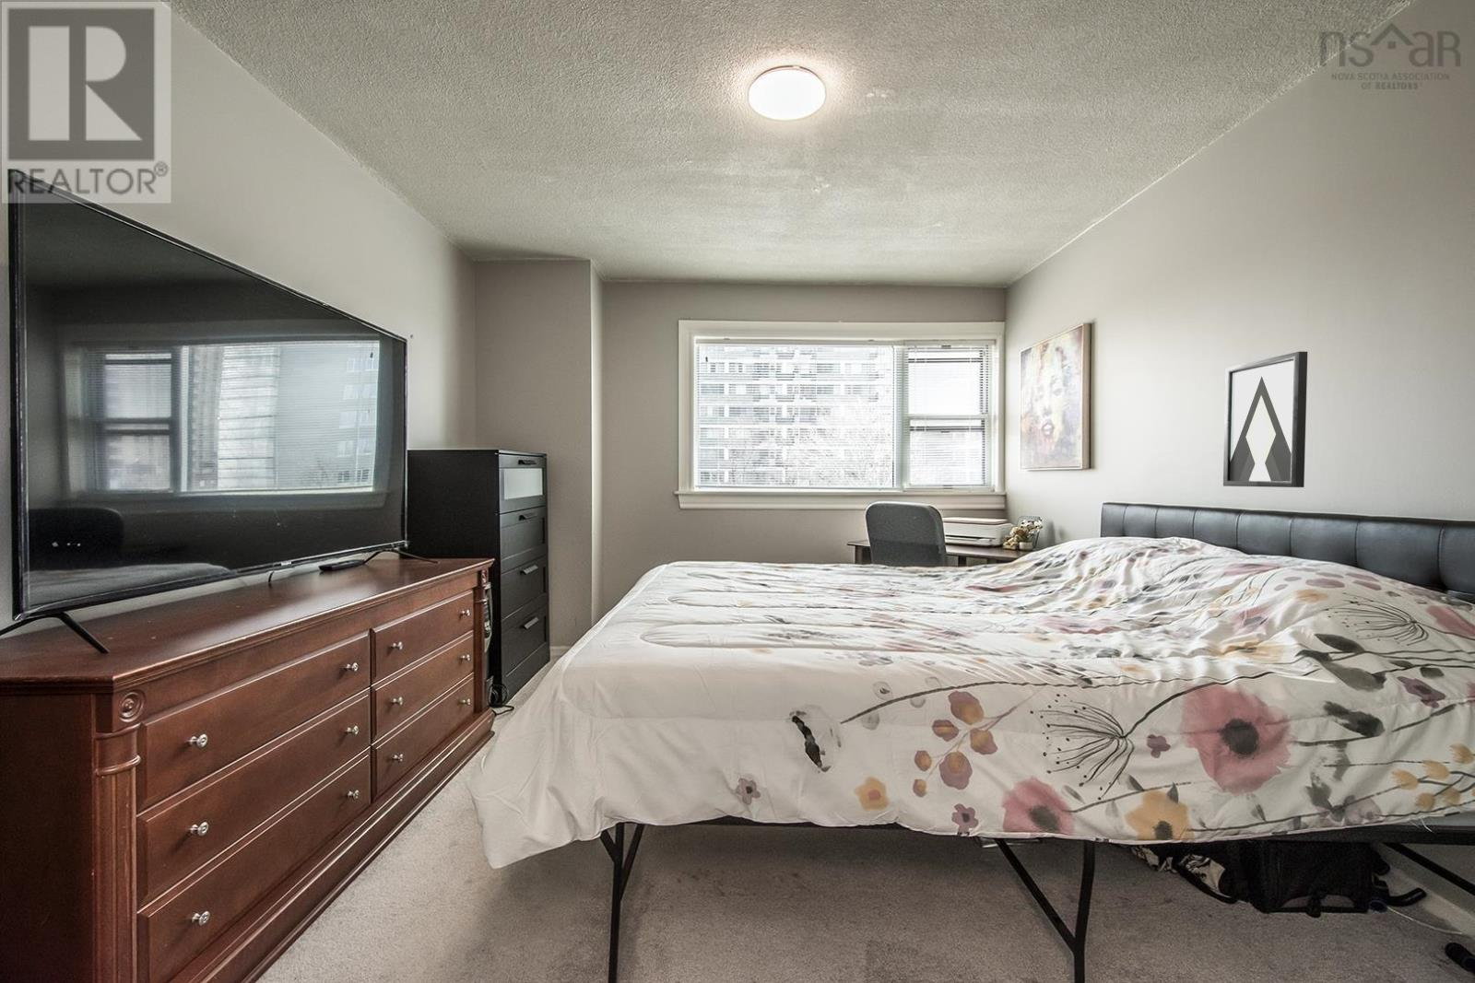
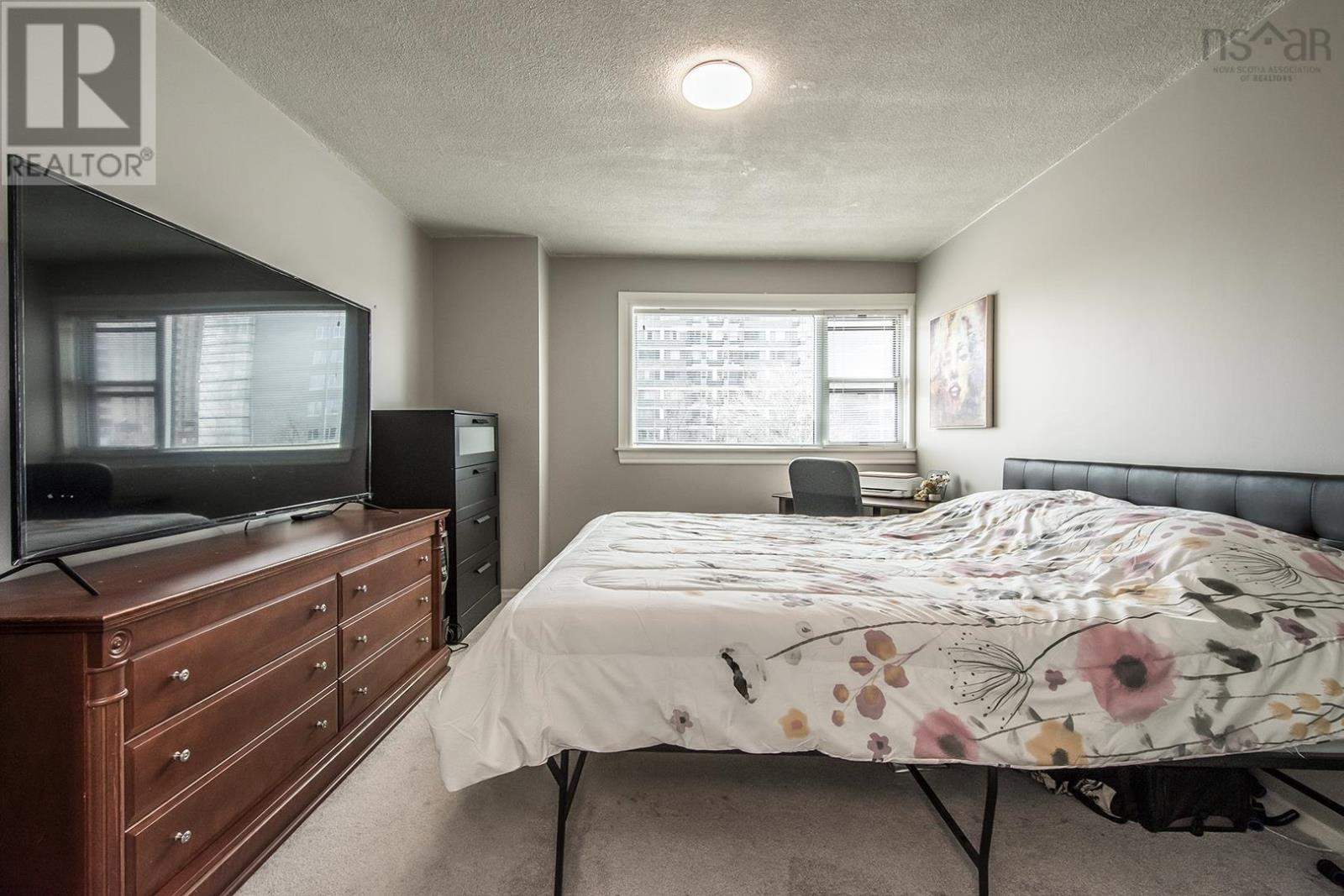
- wall art (1262, 422)
